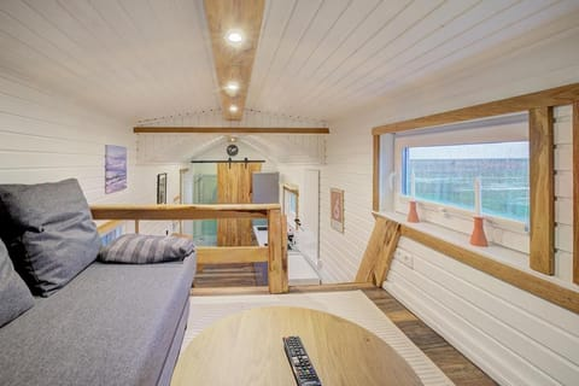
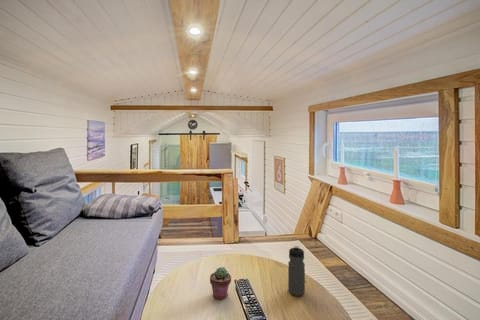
+ potted succulent (220, 281)
+ water bottle (296, 269)
